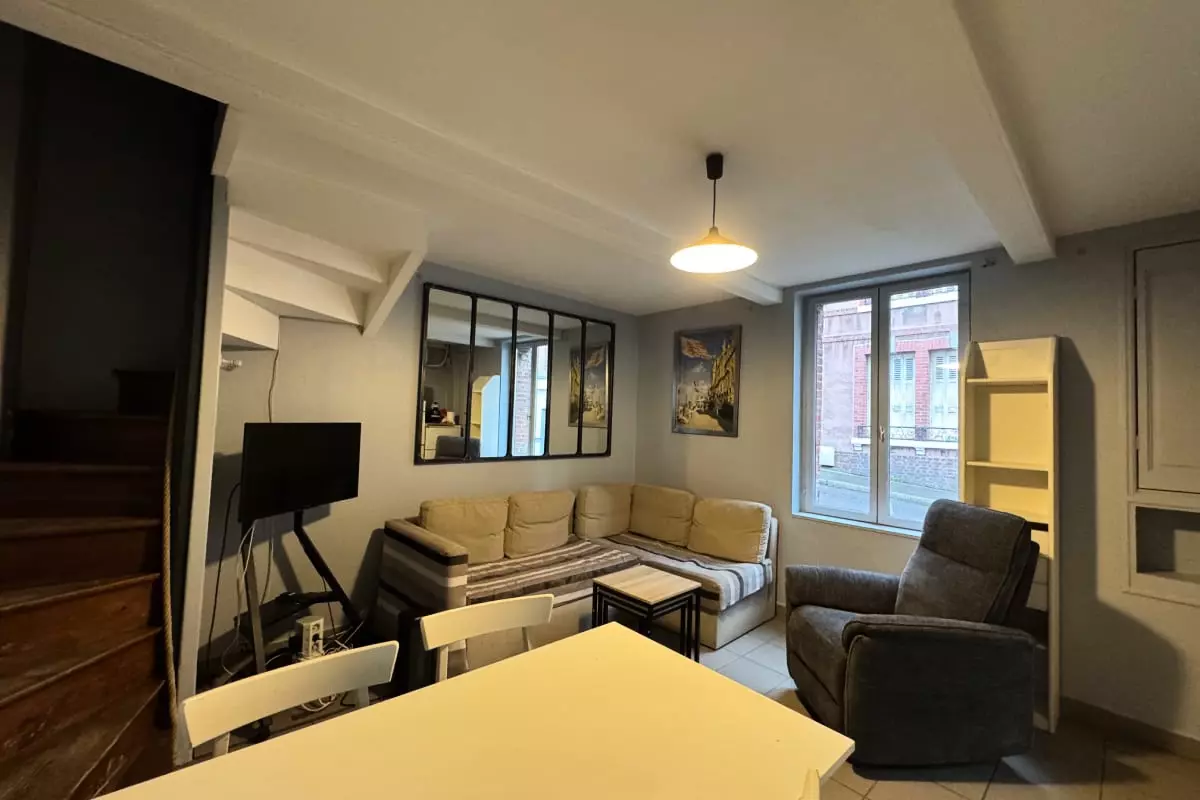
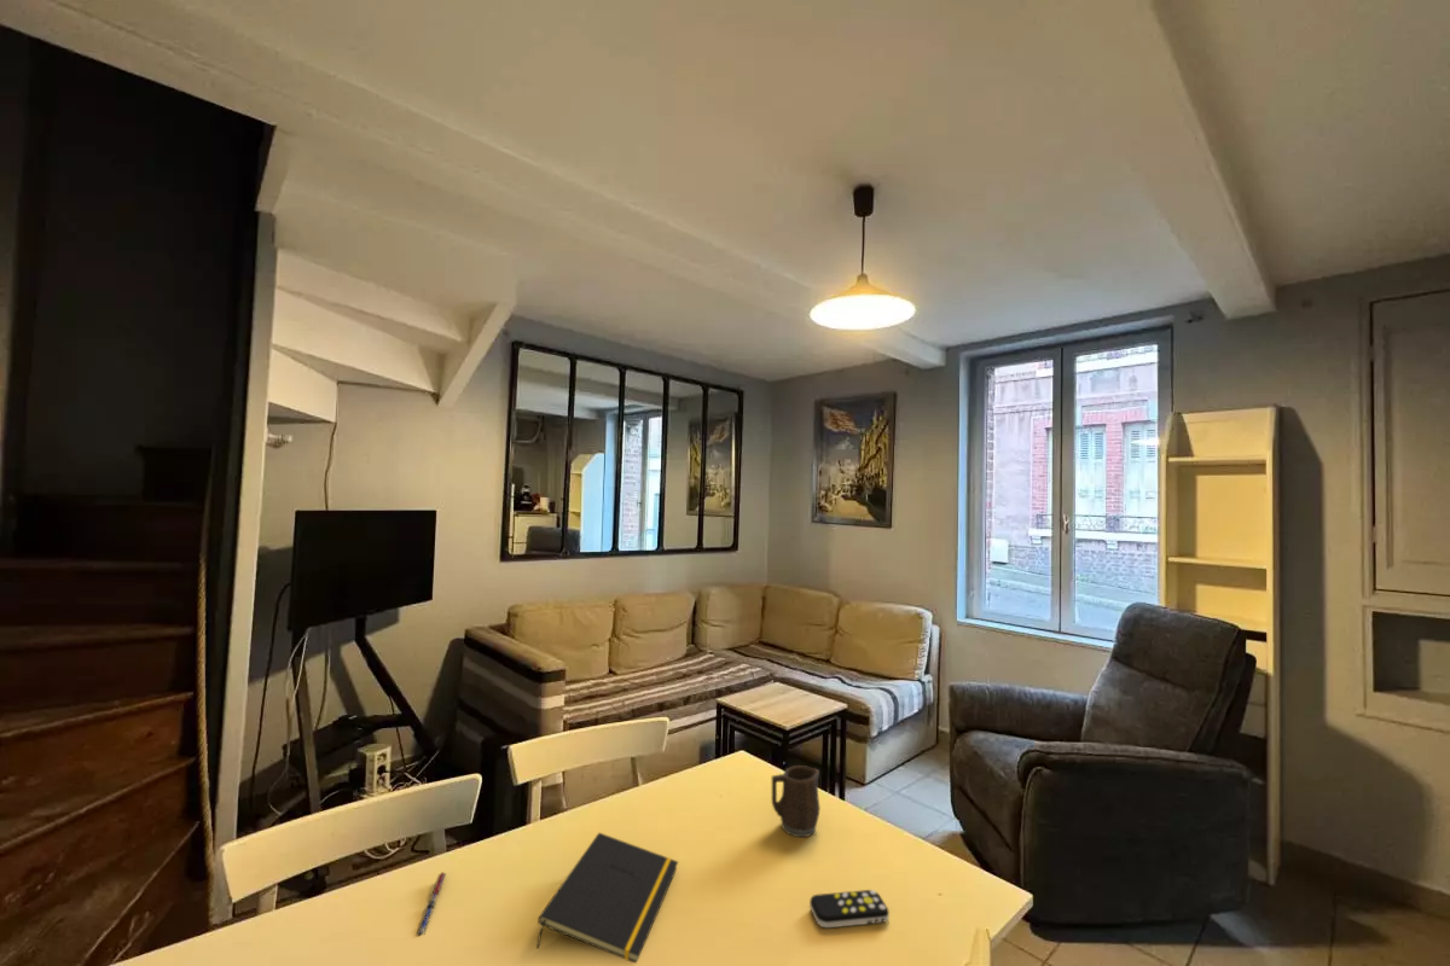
+ pen (431, 901)
+ remote control (848, 907)
+ notepad (614, 889)
+ mug (795, 799)
